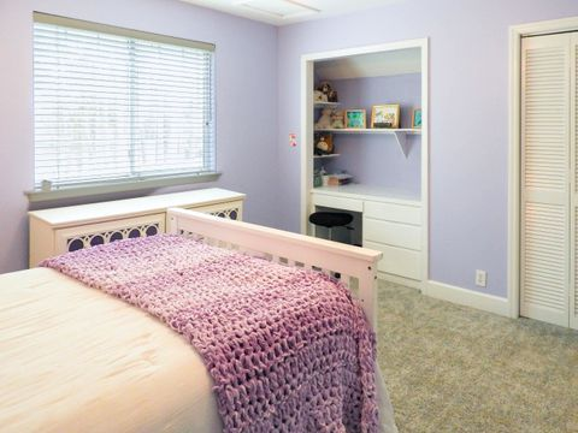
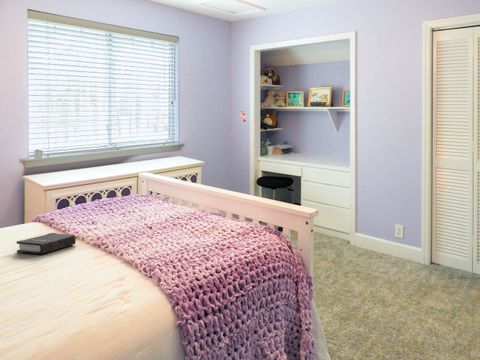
+ hardback book (47, 243)
